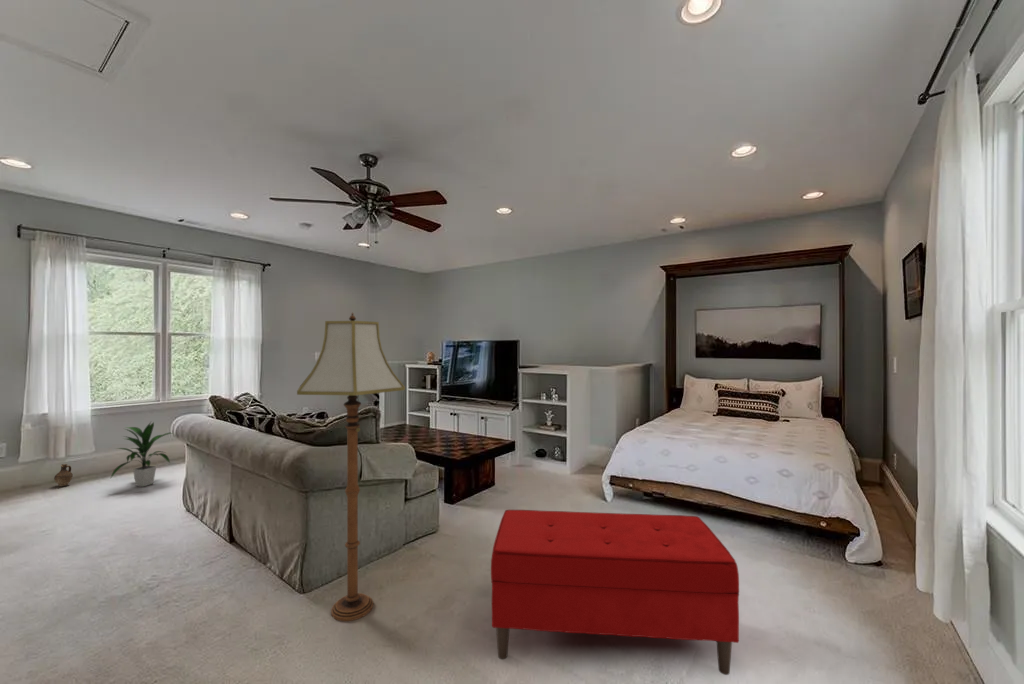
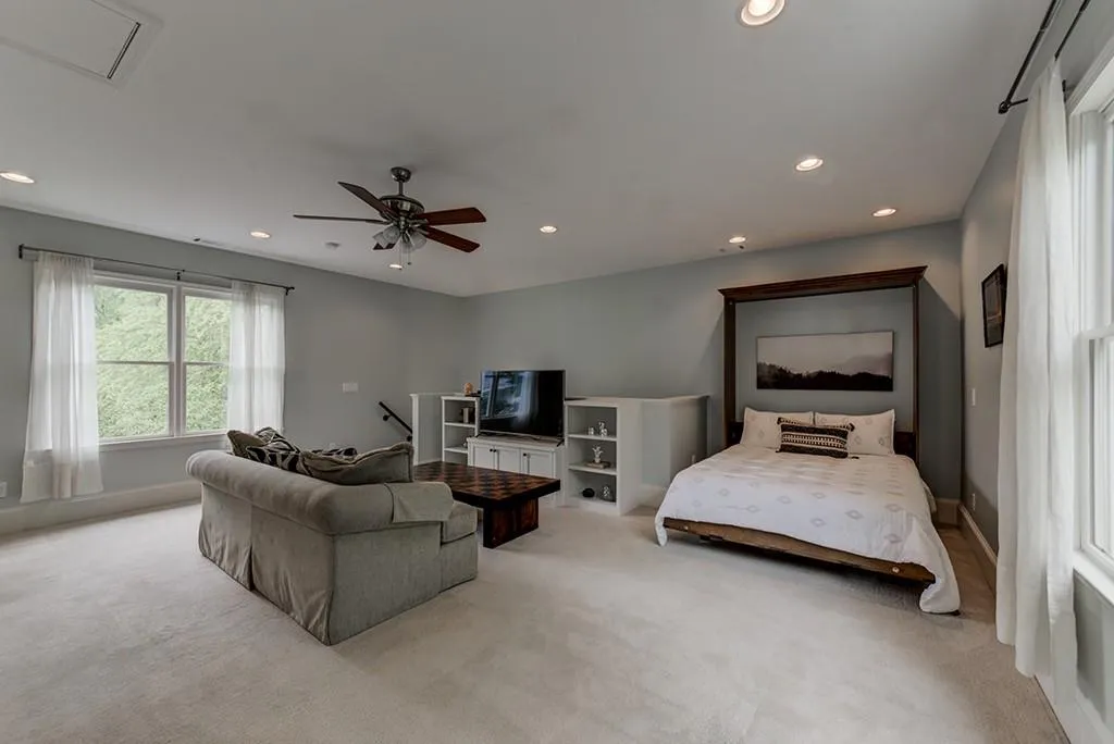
- indoor plant (141, 453)
- ceramic jug (63, 475)
- bench (605, 582)
- floor lamp (351, 460)
